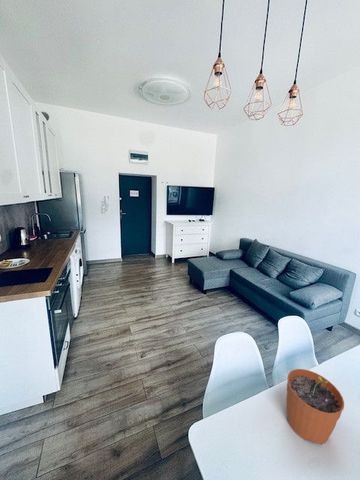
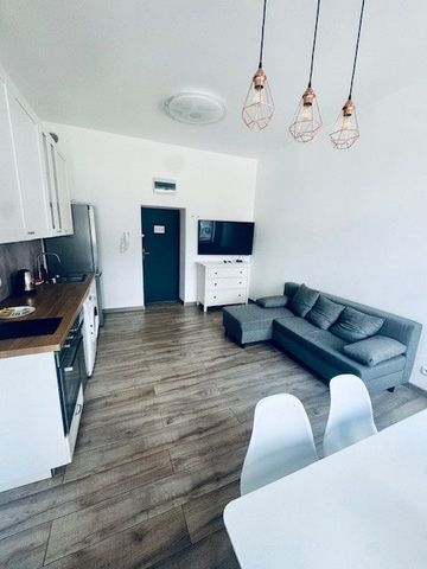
- plant pot (312, 397)
